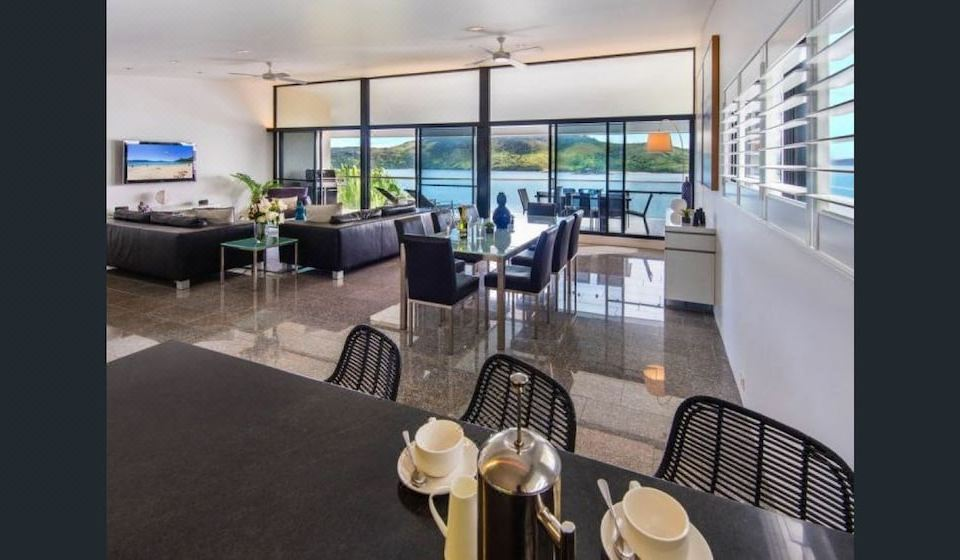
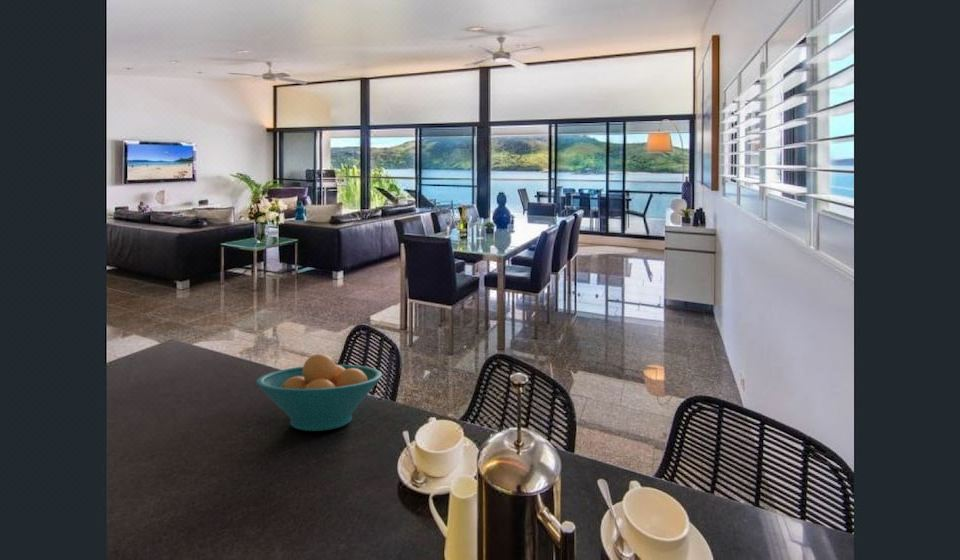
+ fruit bowl (321, 388)
